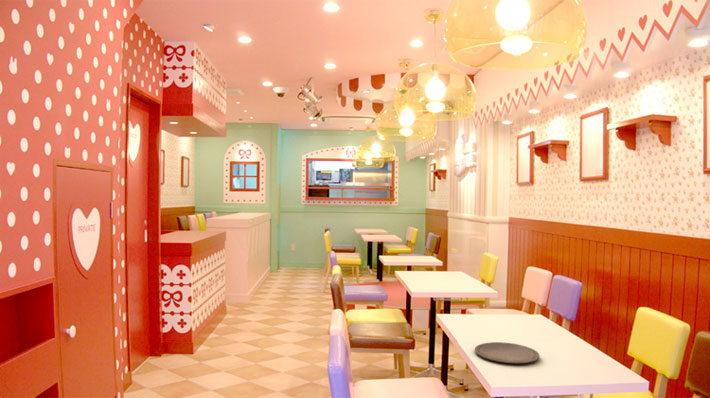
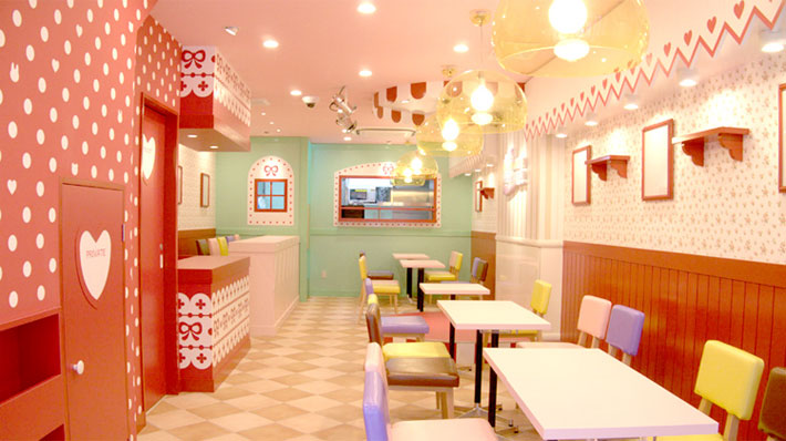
- plate (506, 353)
